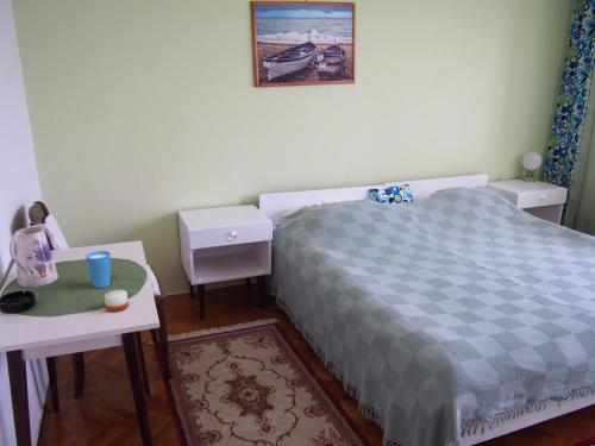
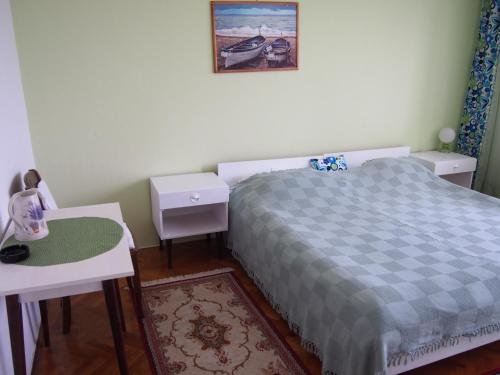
- candle (115, 293)
- cup (99, 269)
